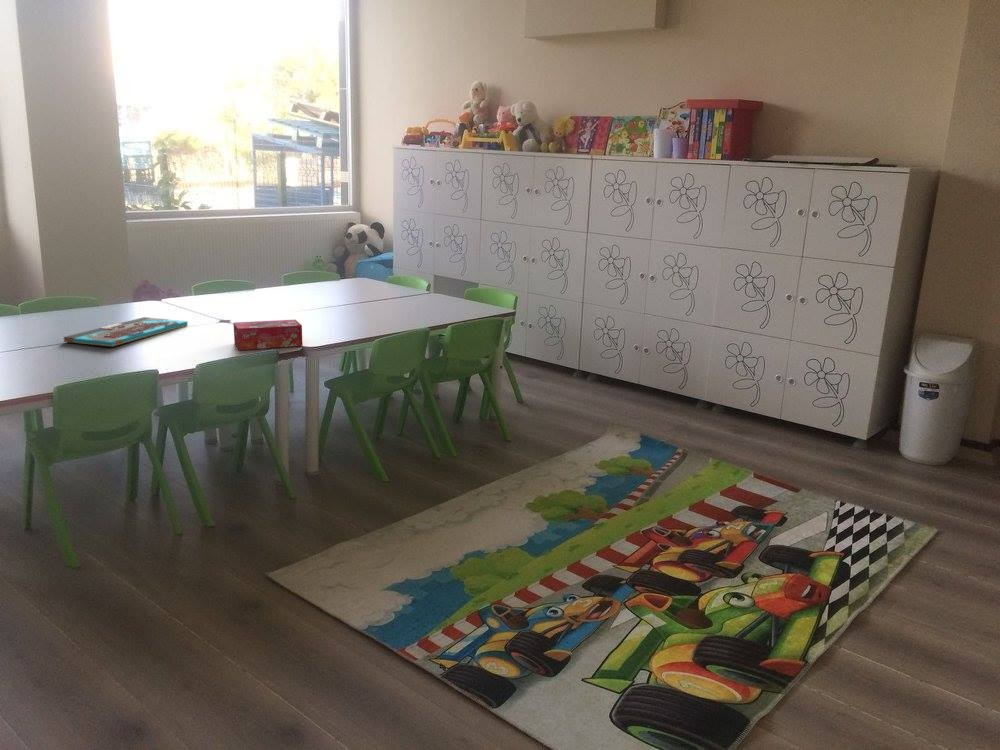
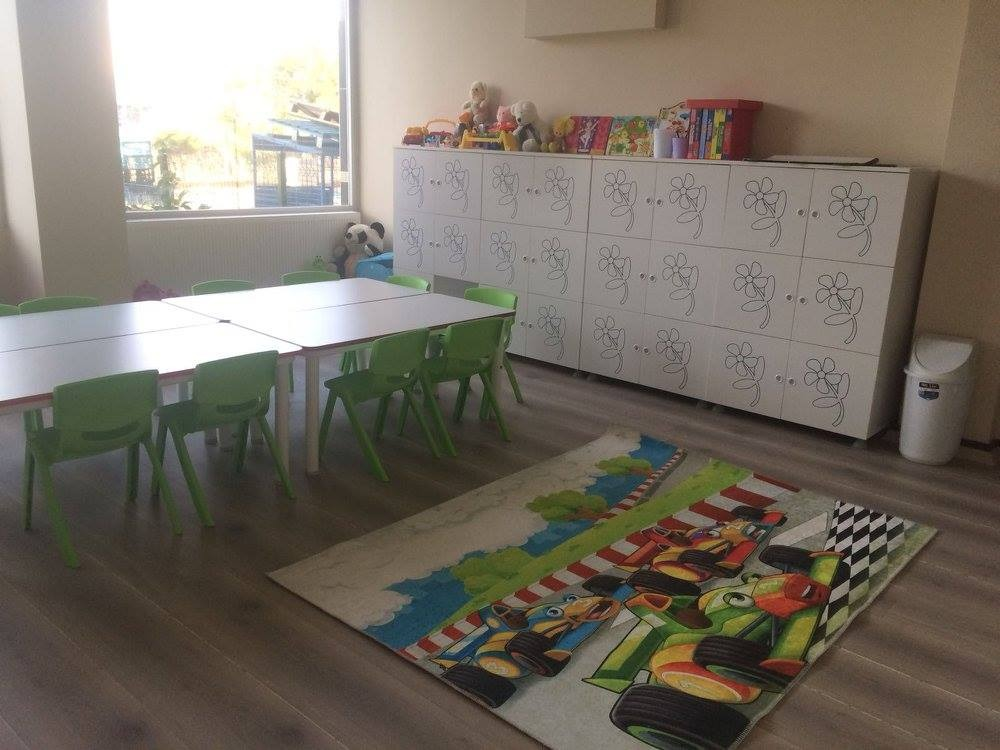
- tissue box (268, 334)
- board game (129, 329)
